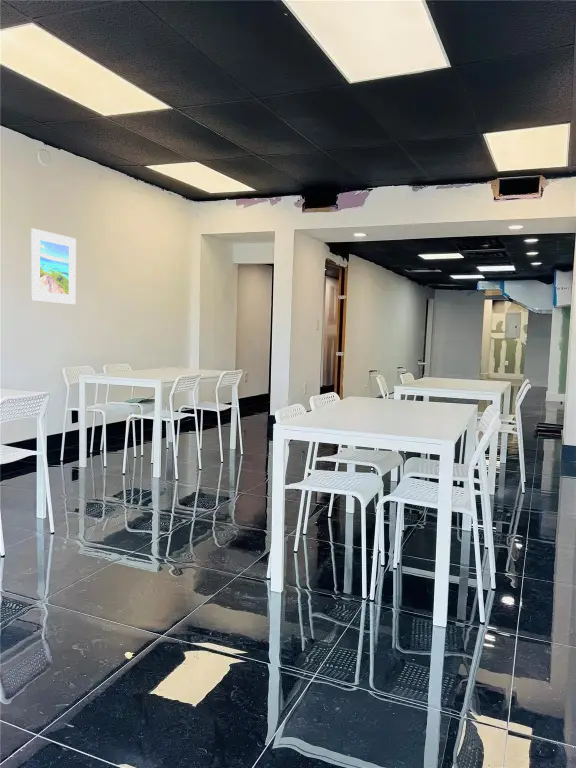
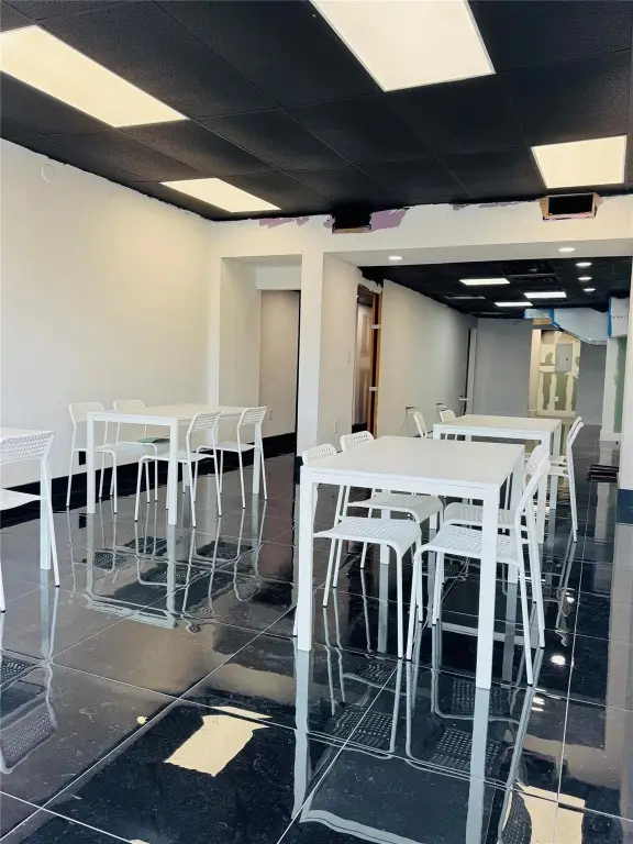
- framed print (54, 268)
